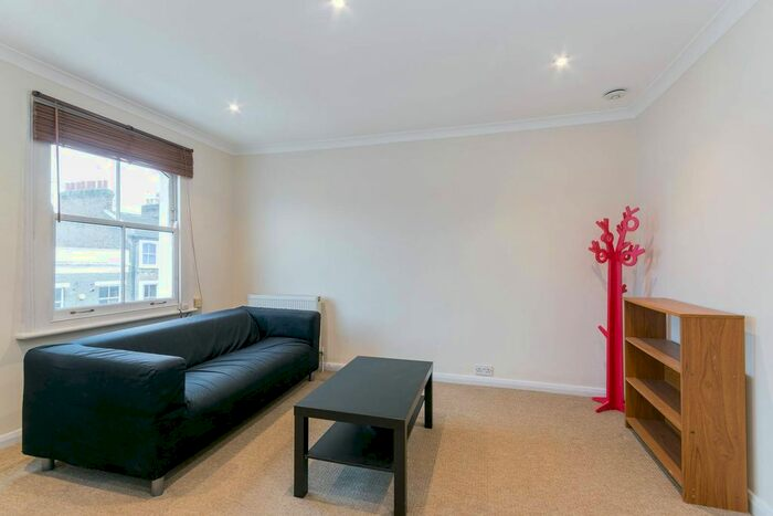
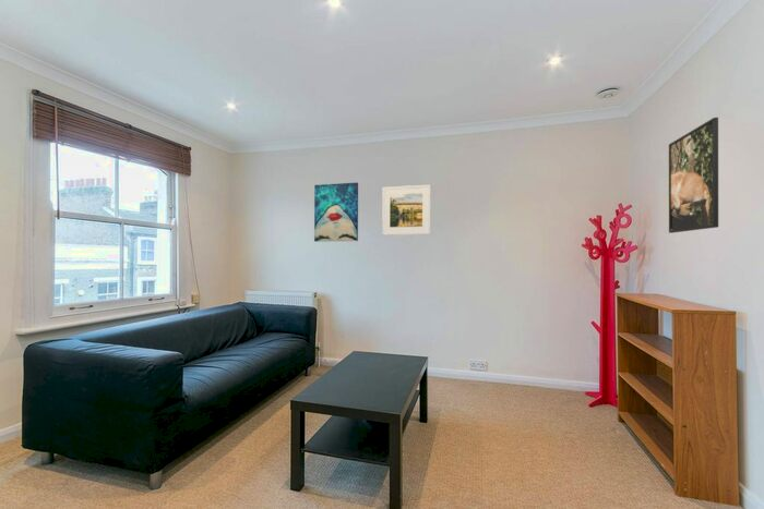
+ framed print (406, 210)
+ wall art (335, 213)
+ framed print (691, 181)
